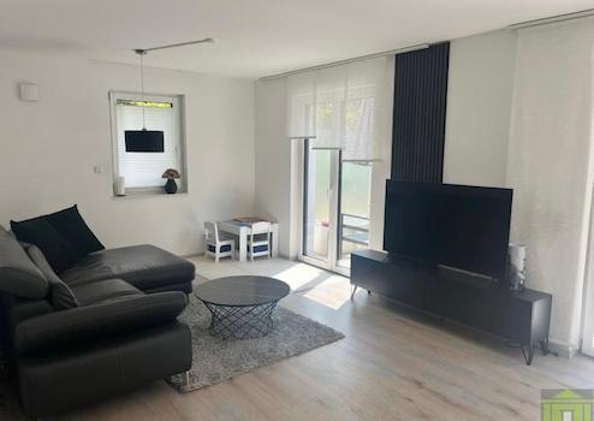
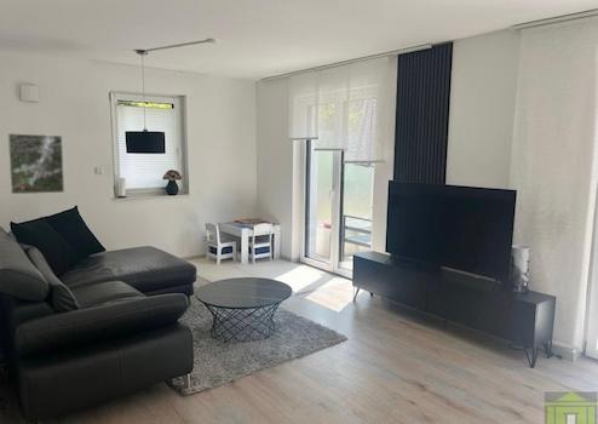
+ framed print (36, 164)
